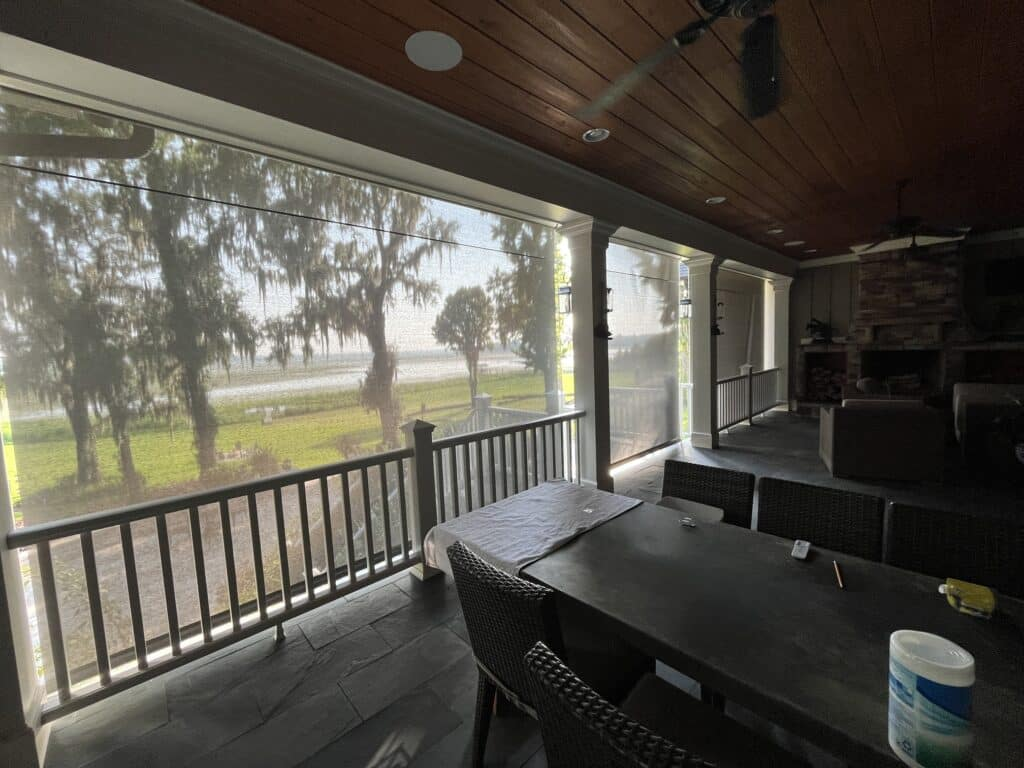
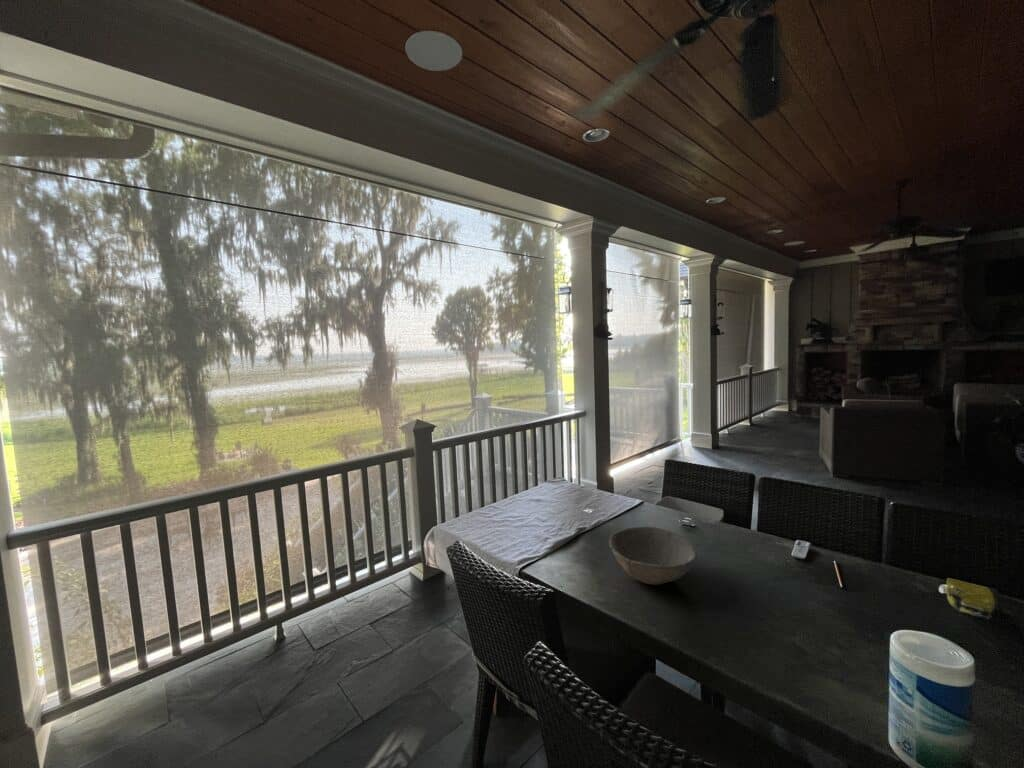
+ bowl (651, 559)
